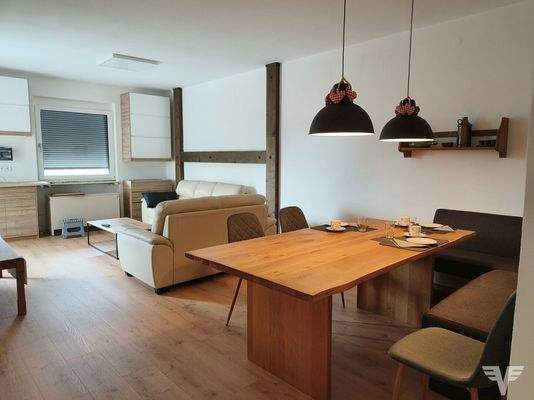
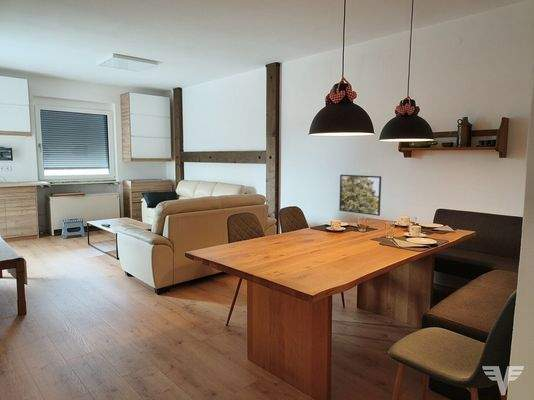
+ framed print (359, 194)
